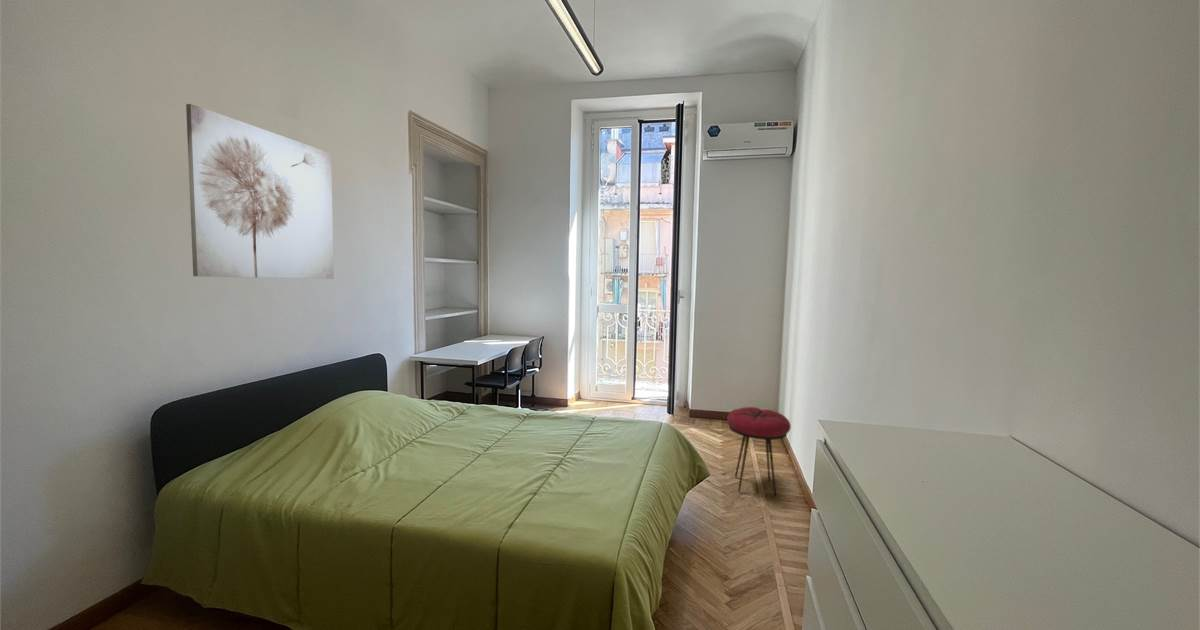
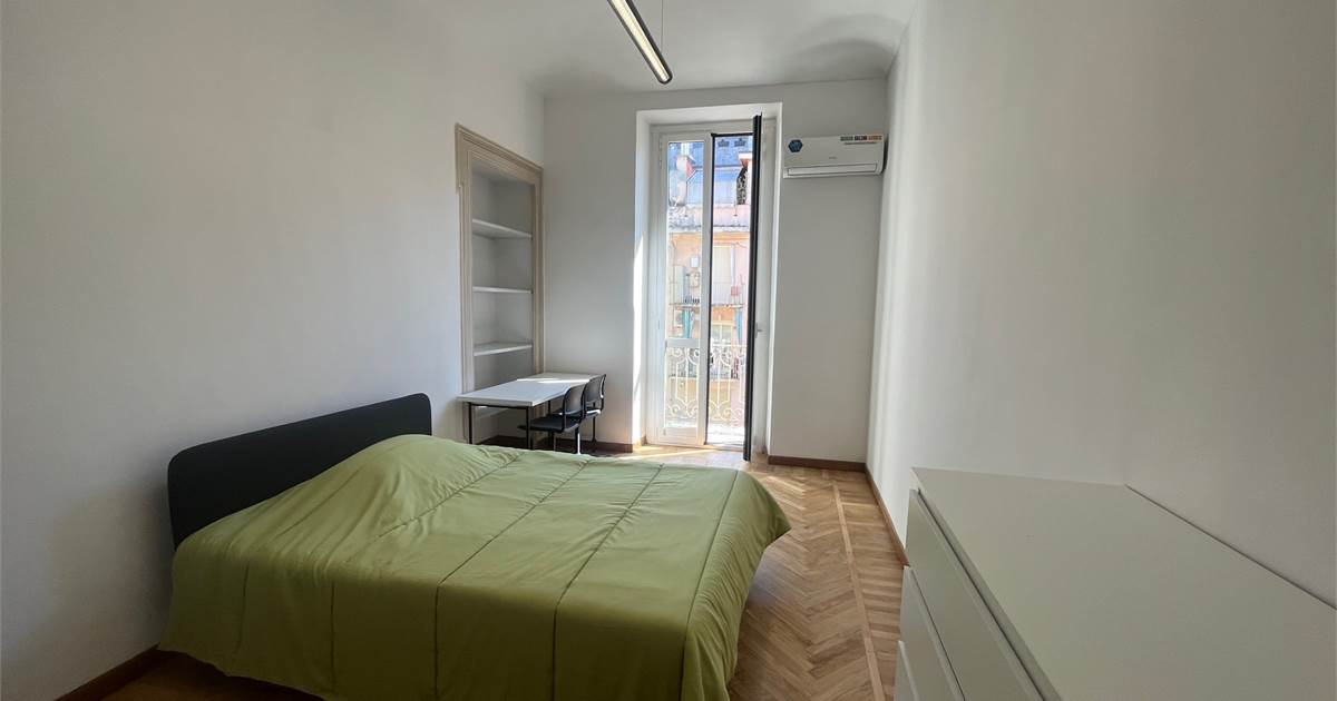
- wall art (272, 206)
- stool (747, 447)
